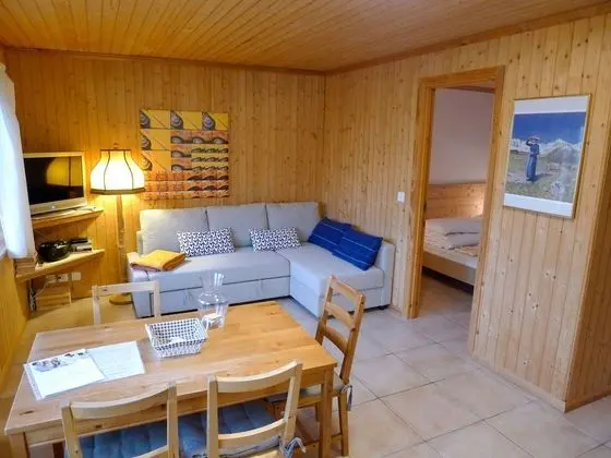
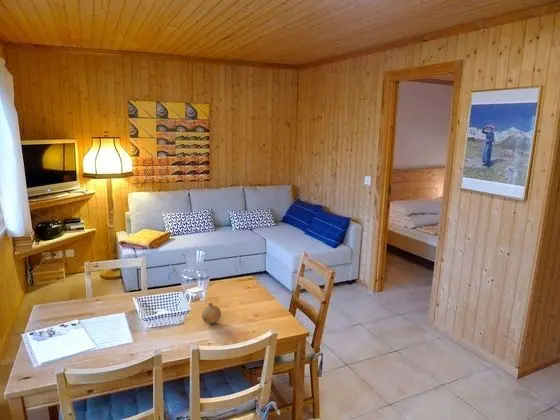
+ fruit (211, 313)
